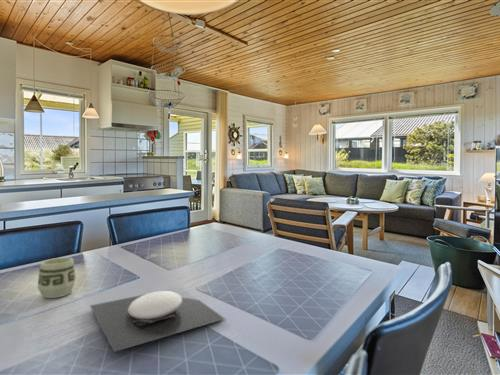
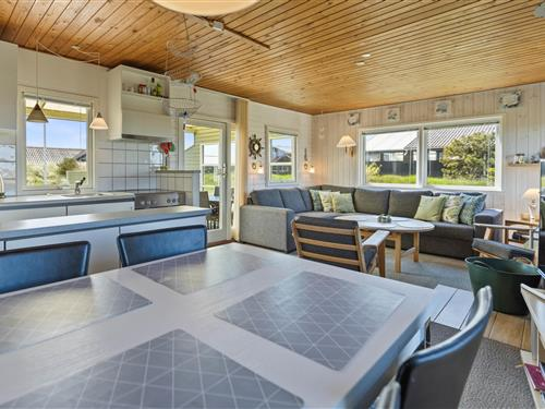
- cup (57, 277)
- plate (155, 305)
